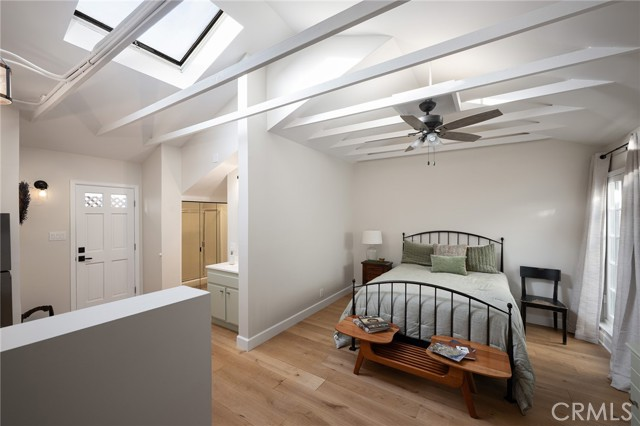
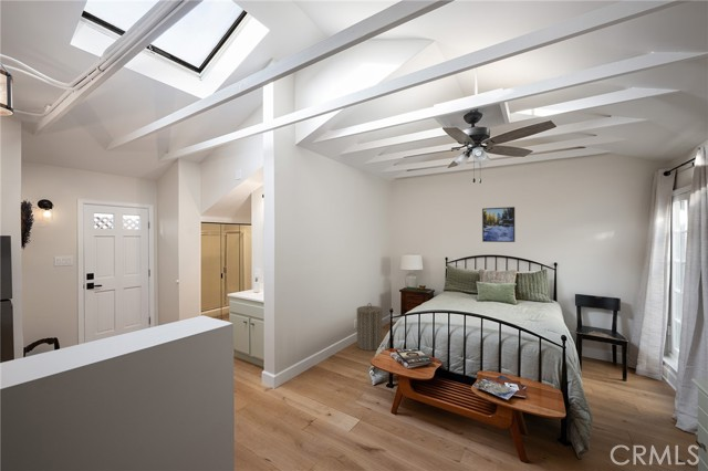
+ laundry hamper (369, 324)
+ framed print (498, 224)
